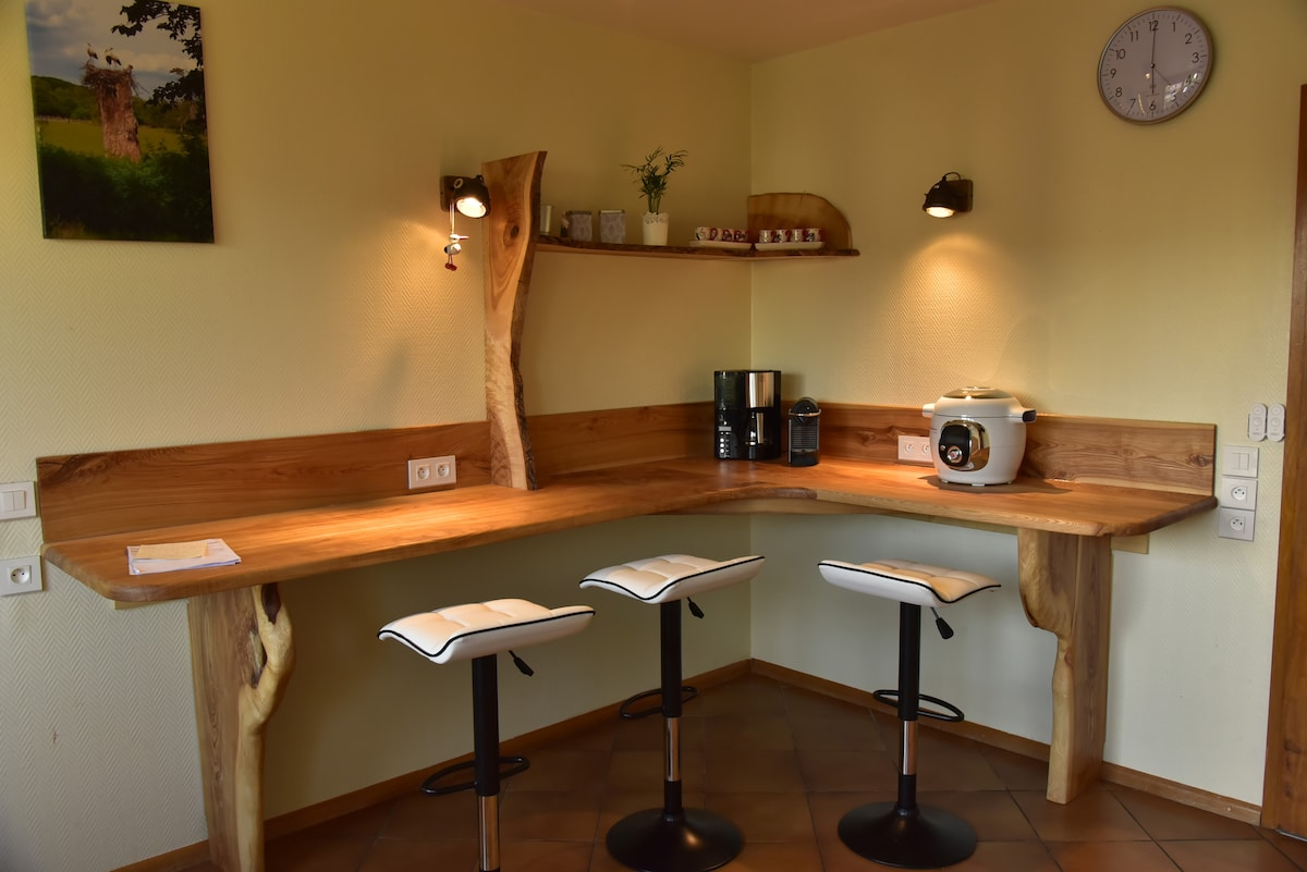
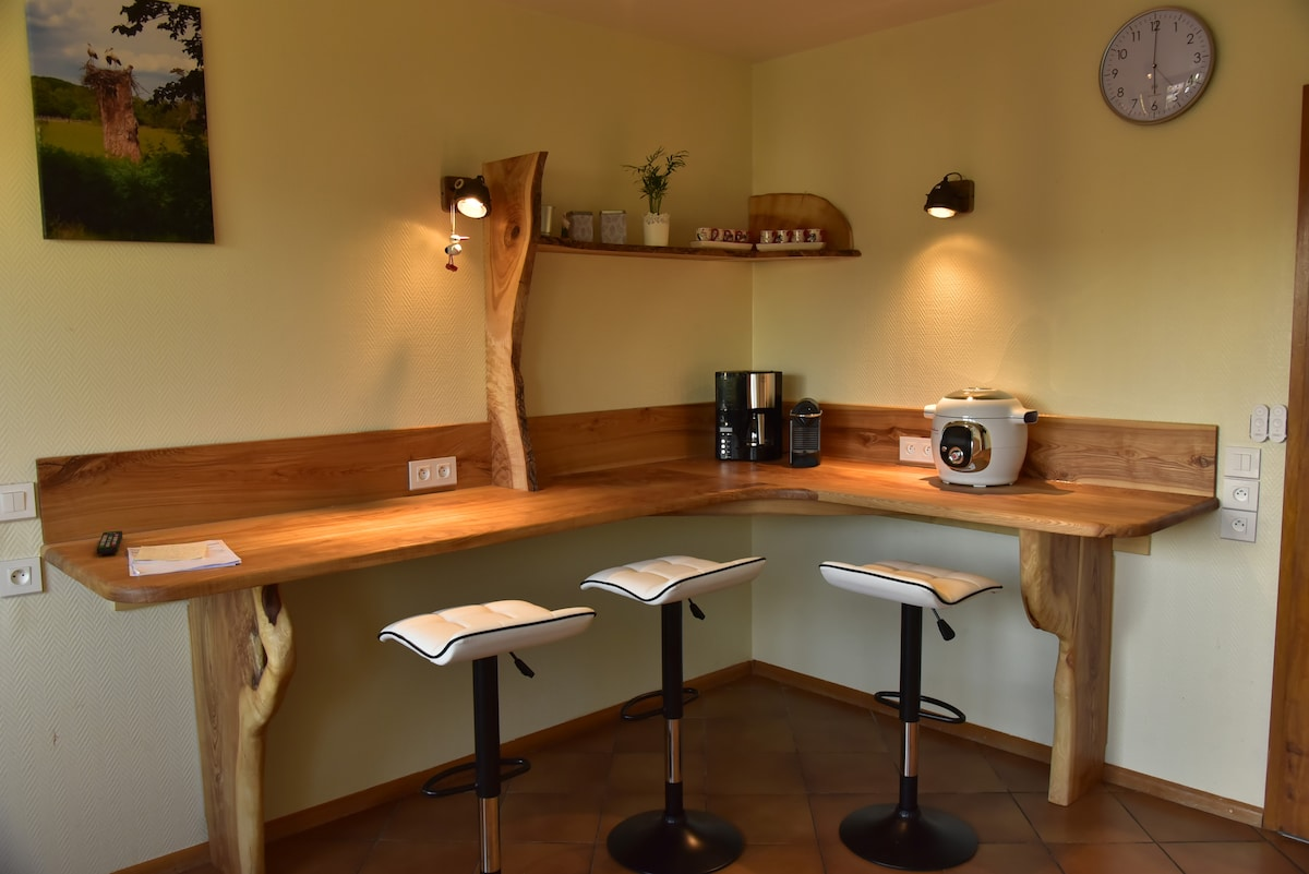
+ remote control (110, 541)
